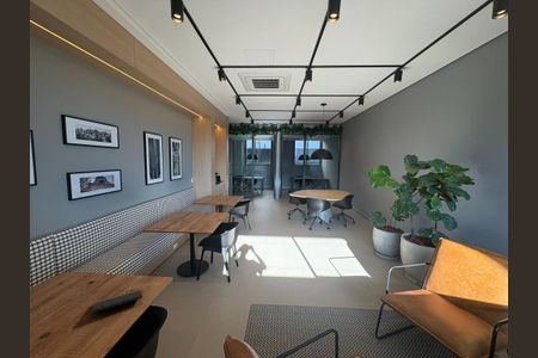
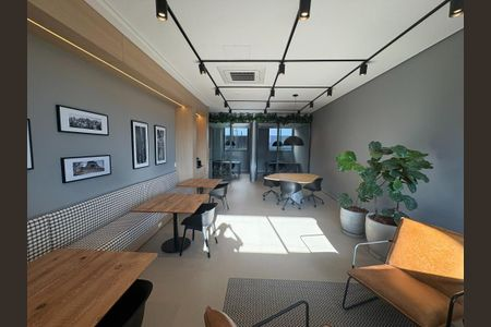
- notepad (118, 300)
